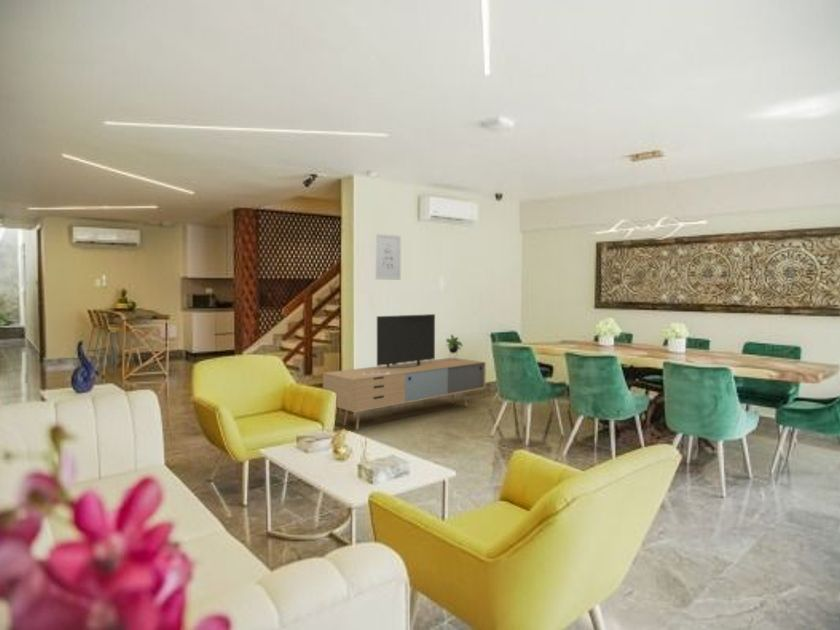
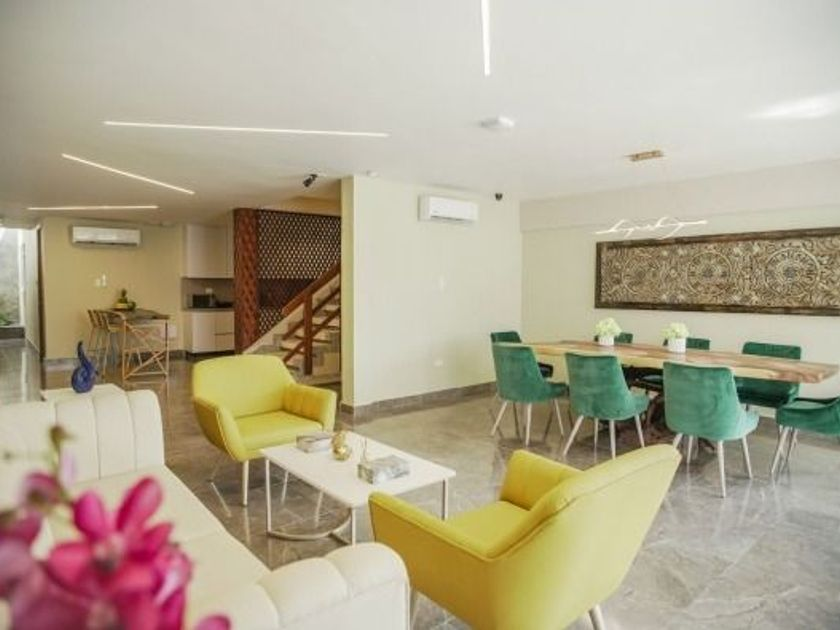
- wall art (388, 257)
- media console (409, 365)
